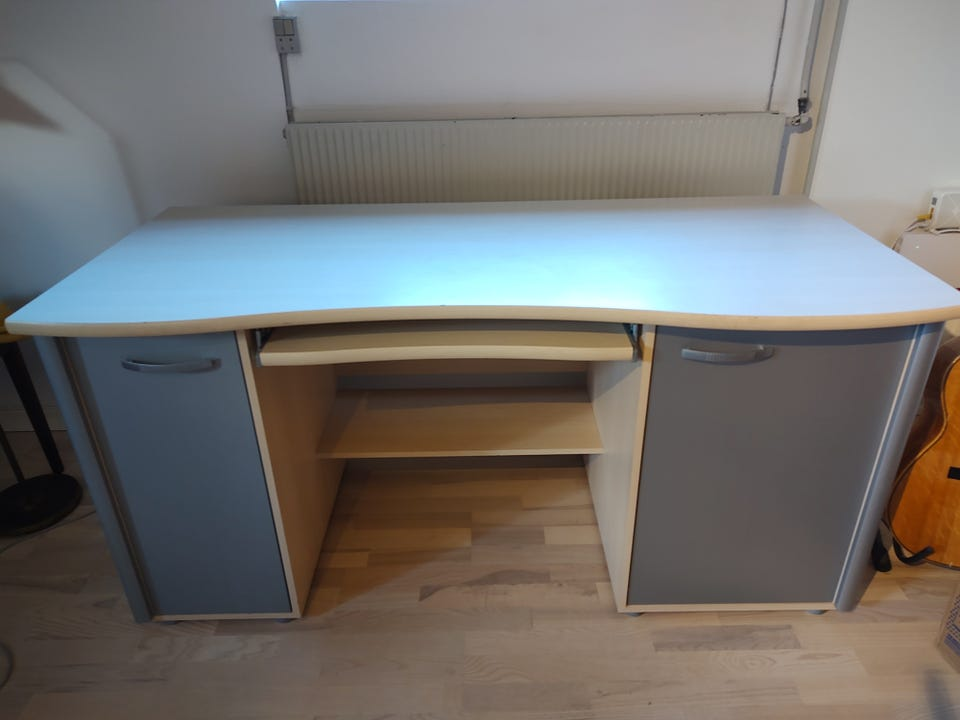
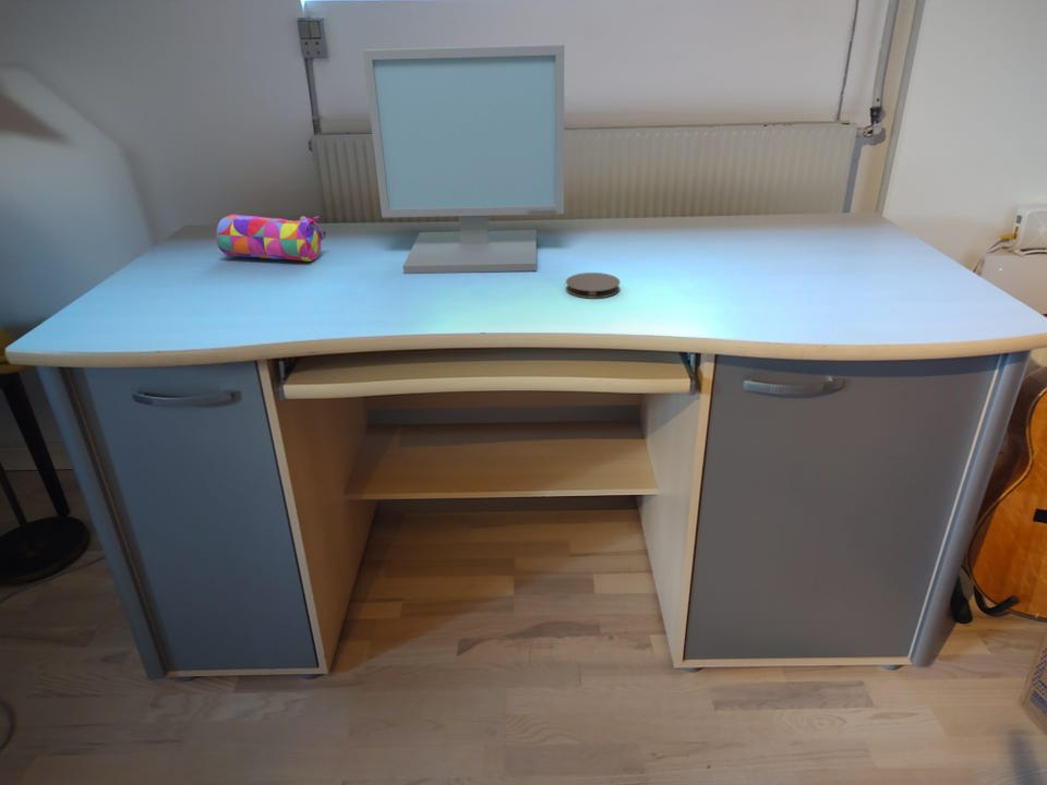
+ pencil case (270, 237)
+ computer monitor (469, 157)
+ coaster (592, 285)
